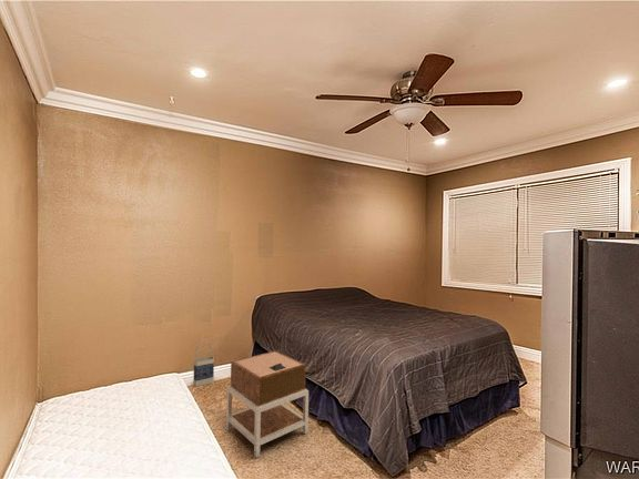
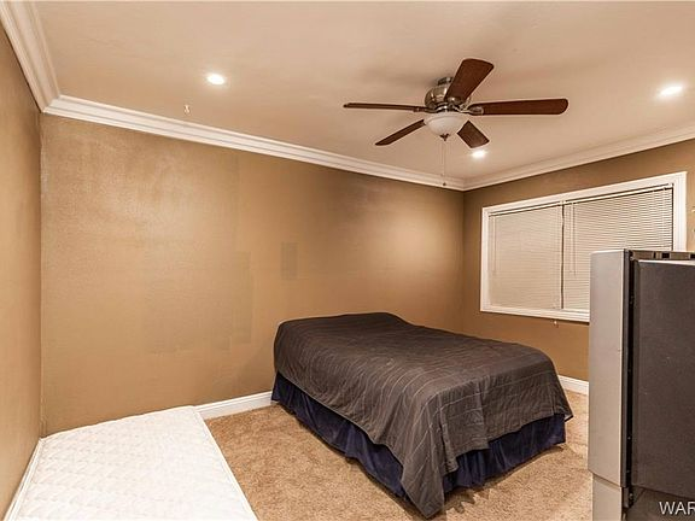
- nightstand (267, 395)
- bag (203, 360)
